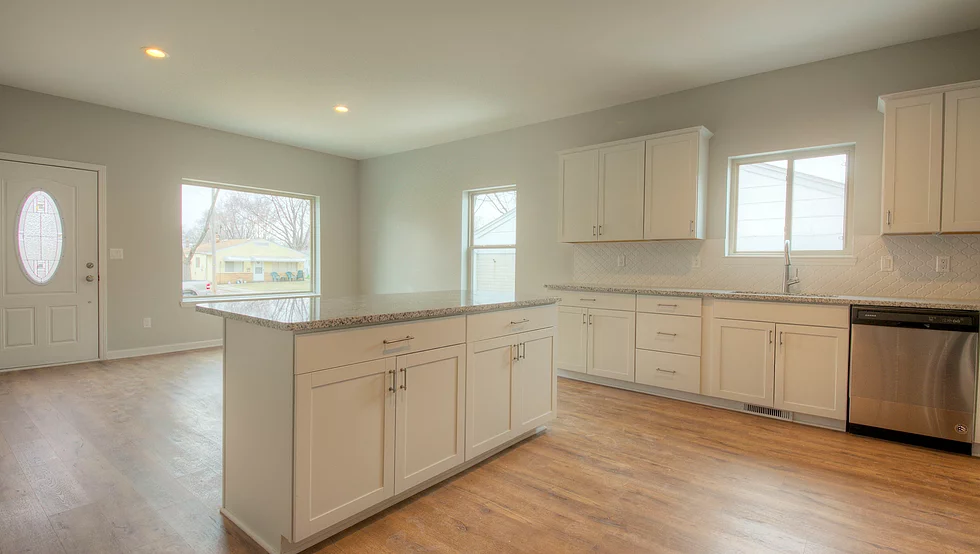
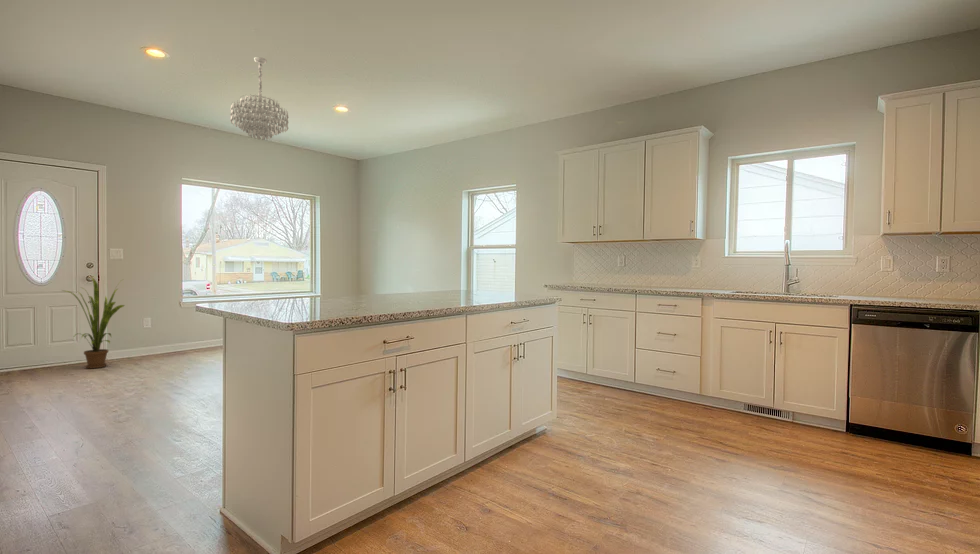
+ house plant (93, 322)
+ chandelier (260, 98)
